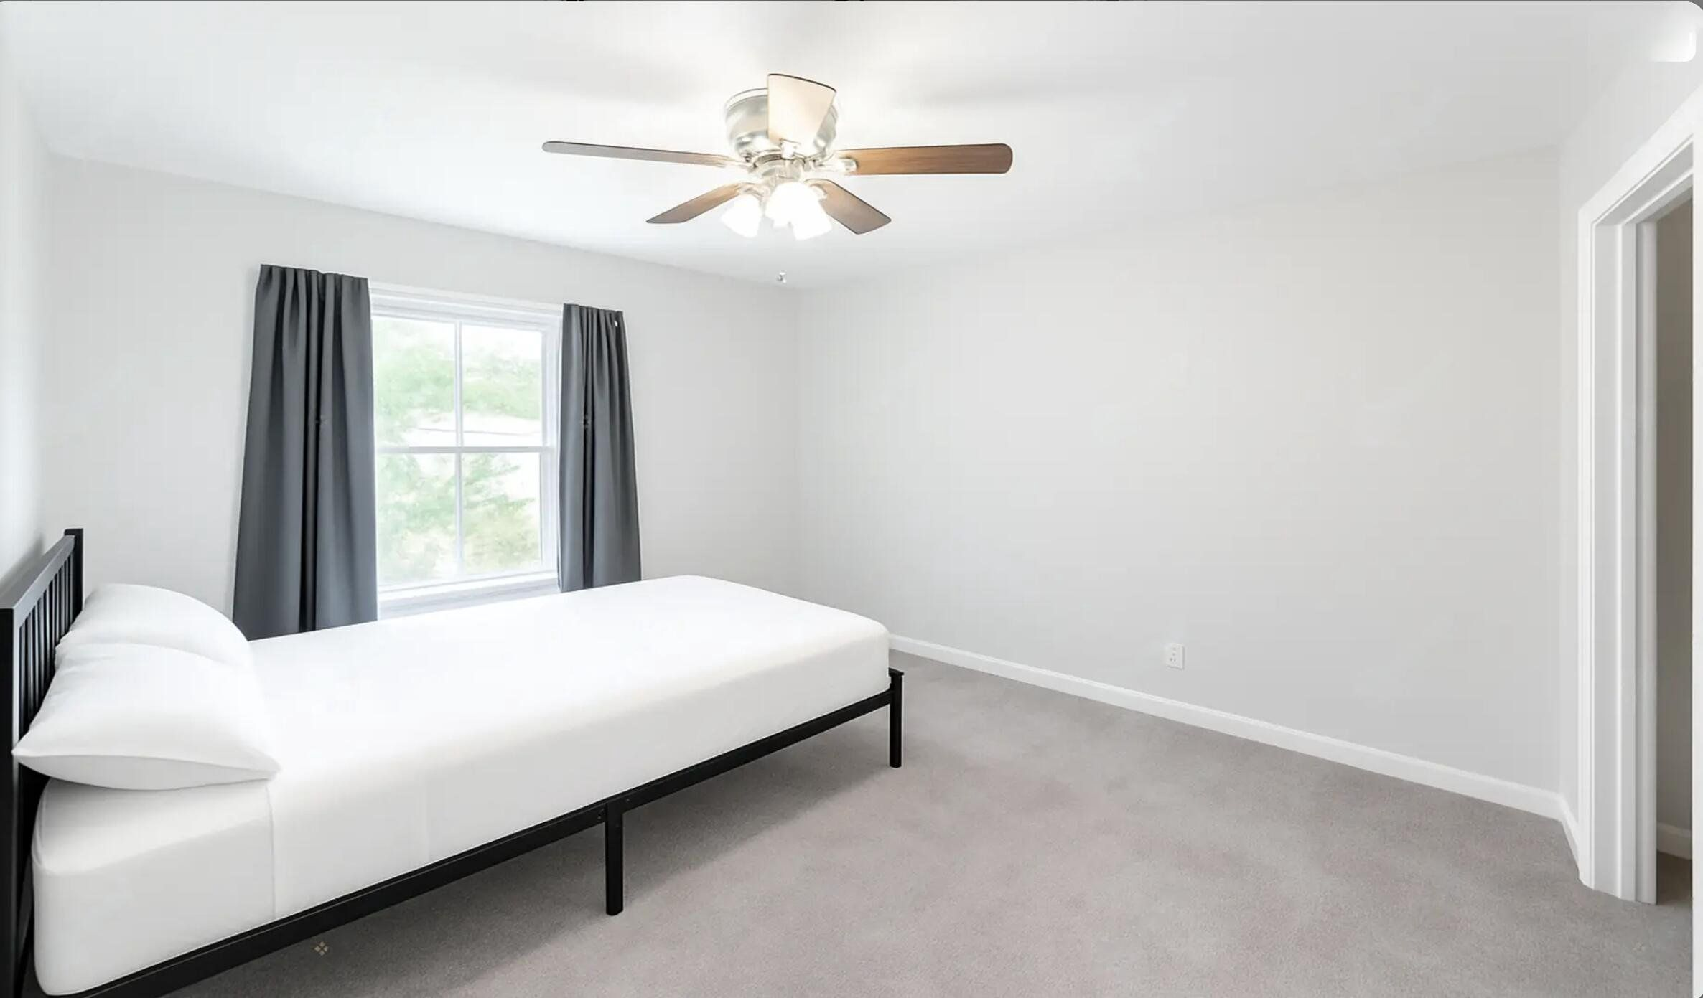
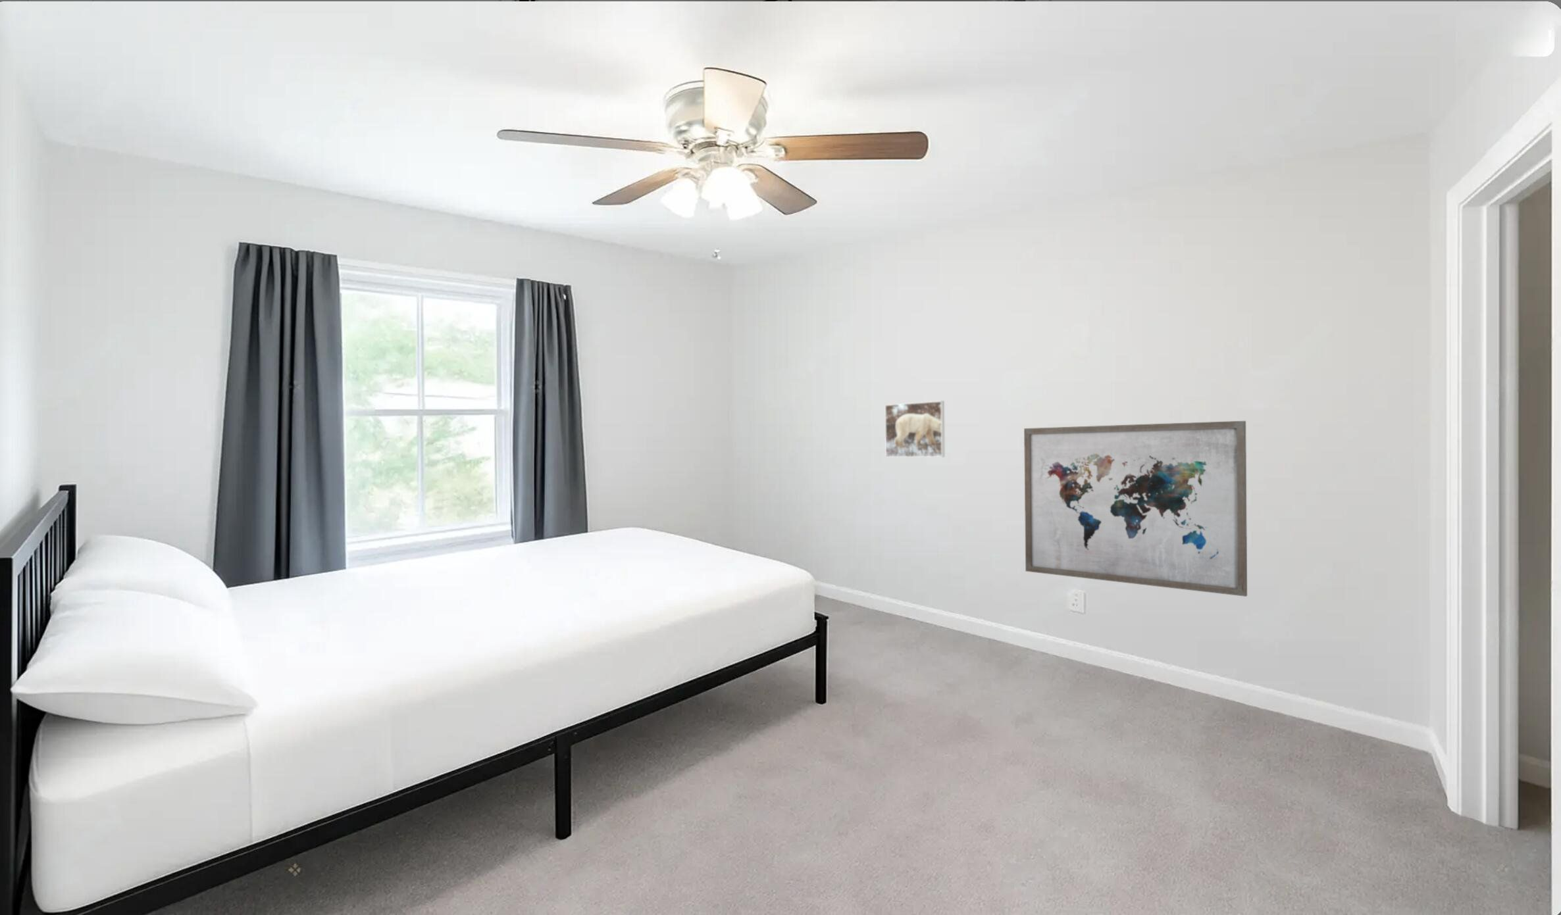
+ wall art (1124, 503)
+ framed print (914, 429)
